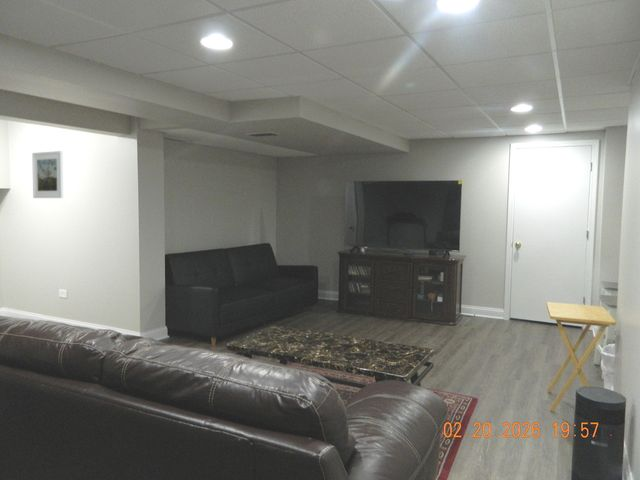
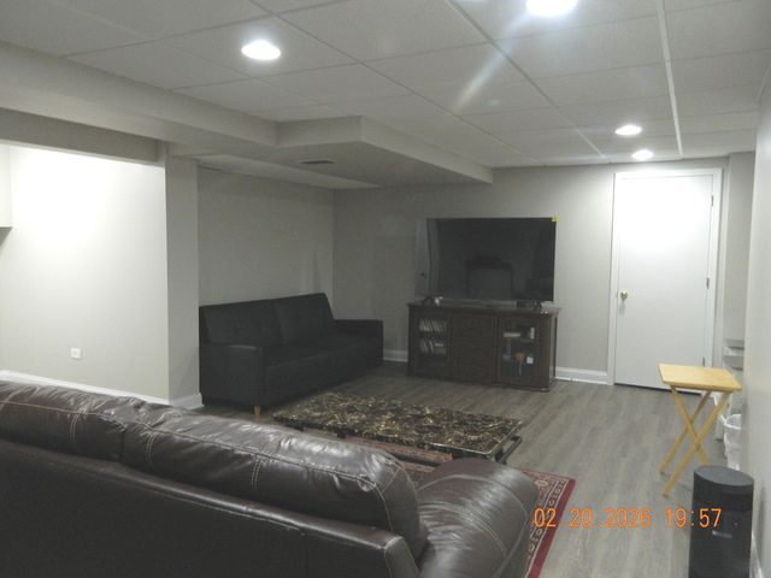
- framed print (47, 175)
